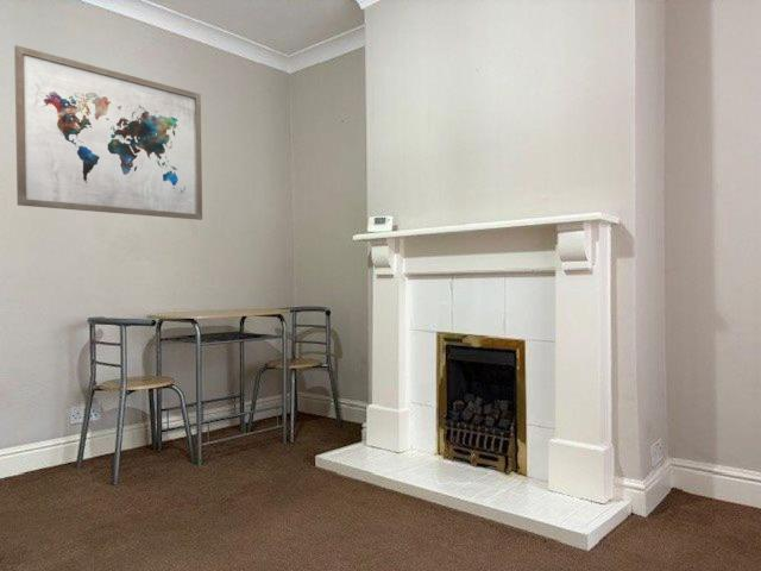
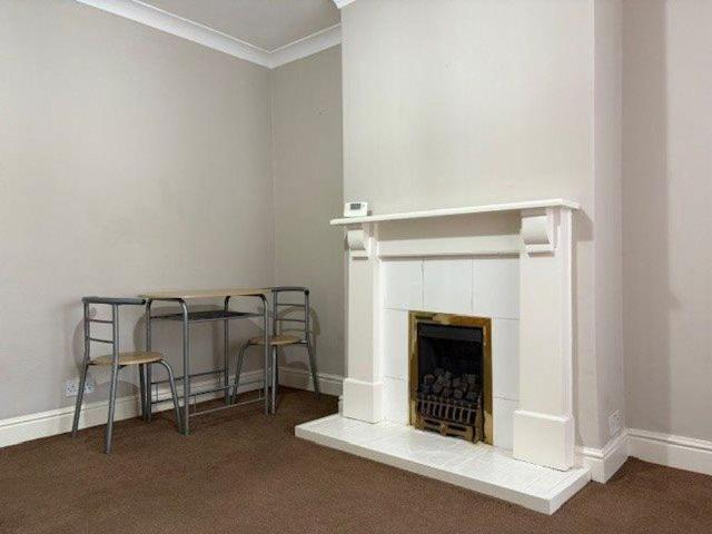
- wall art (119, 143)
